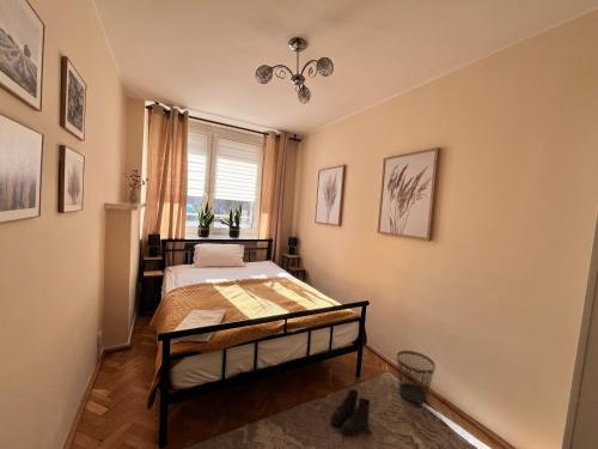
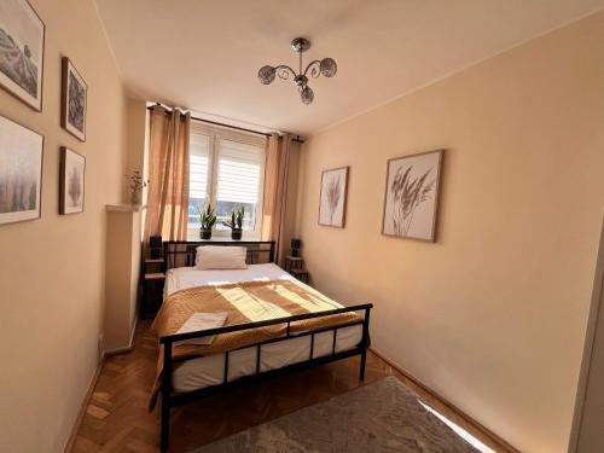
- boots (350, 408)
- wastebasket (413, 377)
